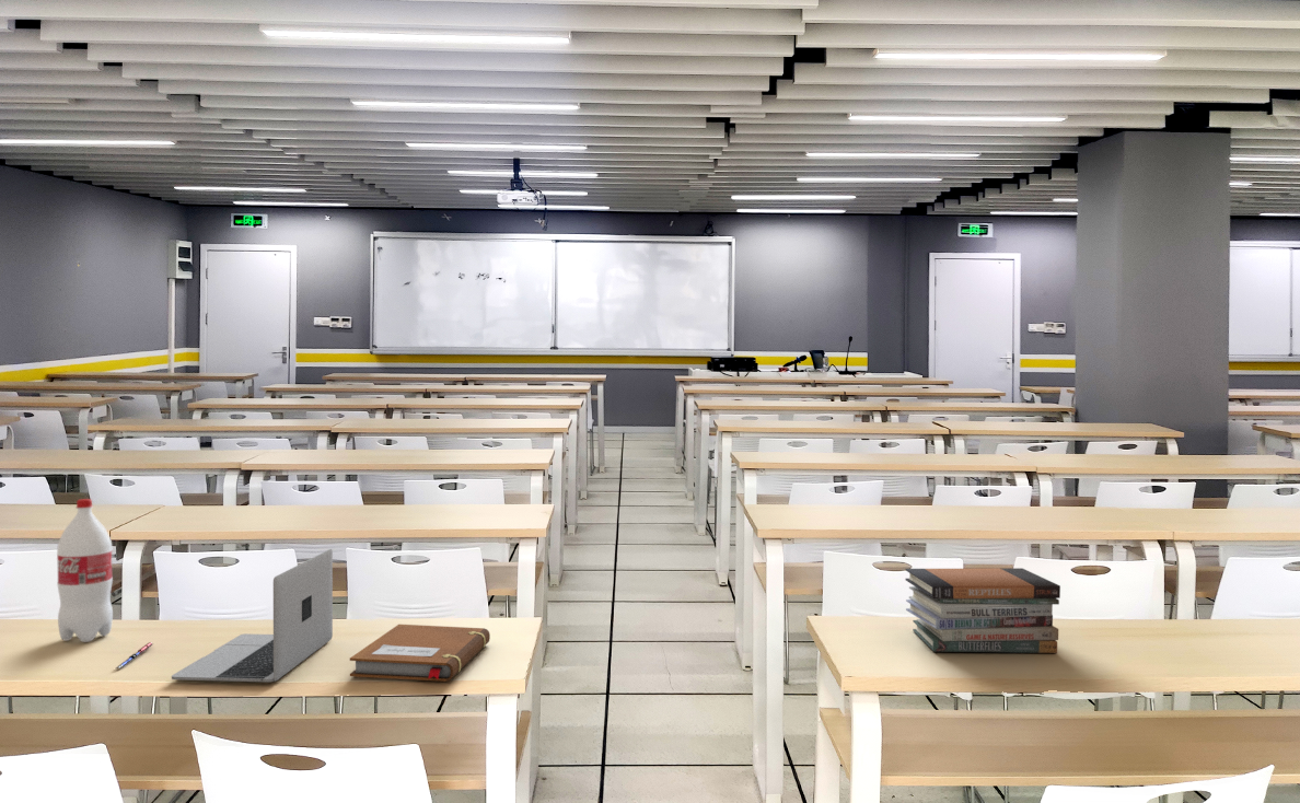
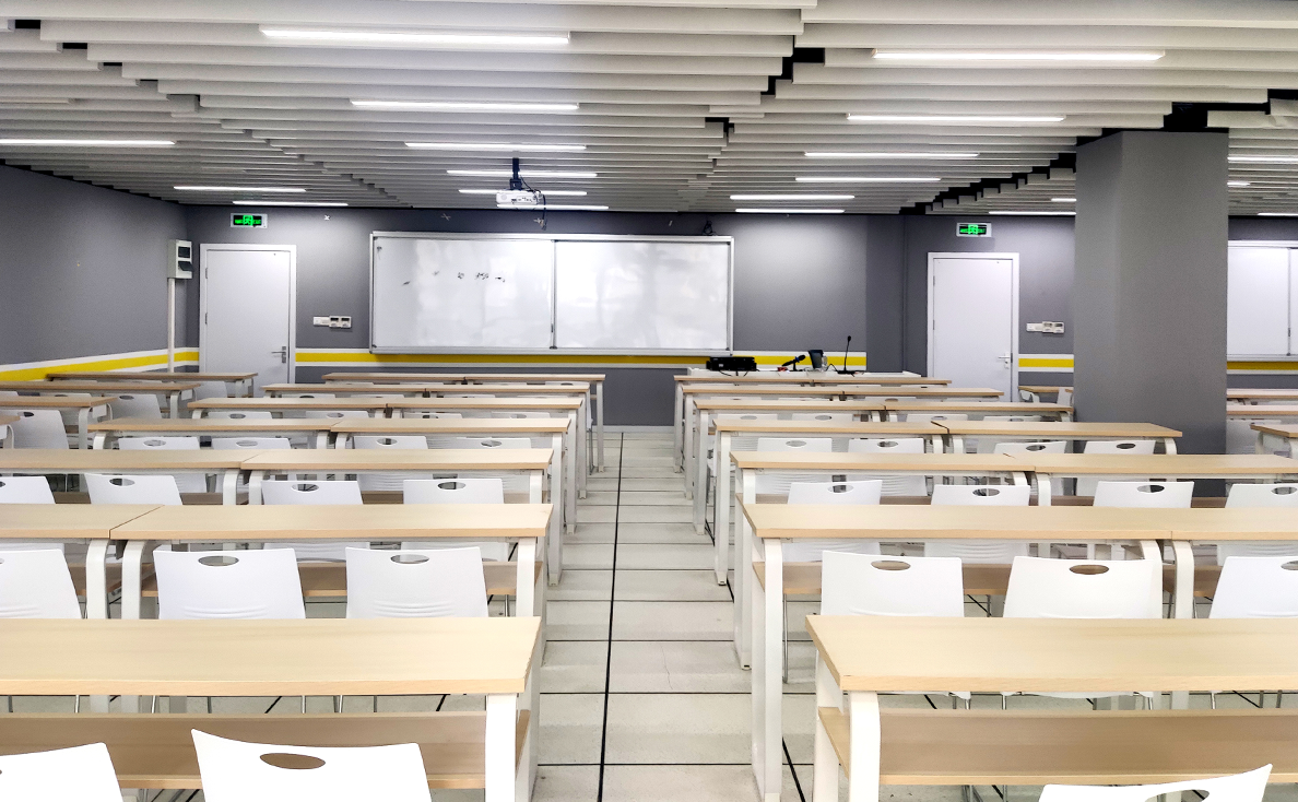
- laptop (274, 609)
- pen (135, 654)
- book stack (979, 608)
- notebook (422, 652)
- bottle (84, 568)
